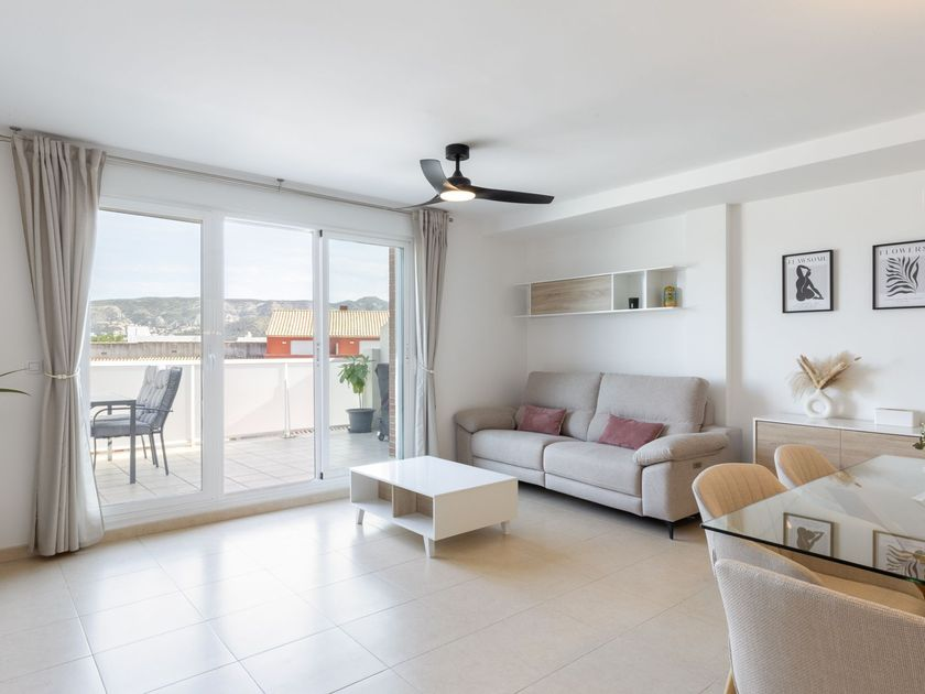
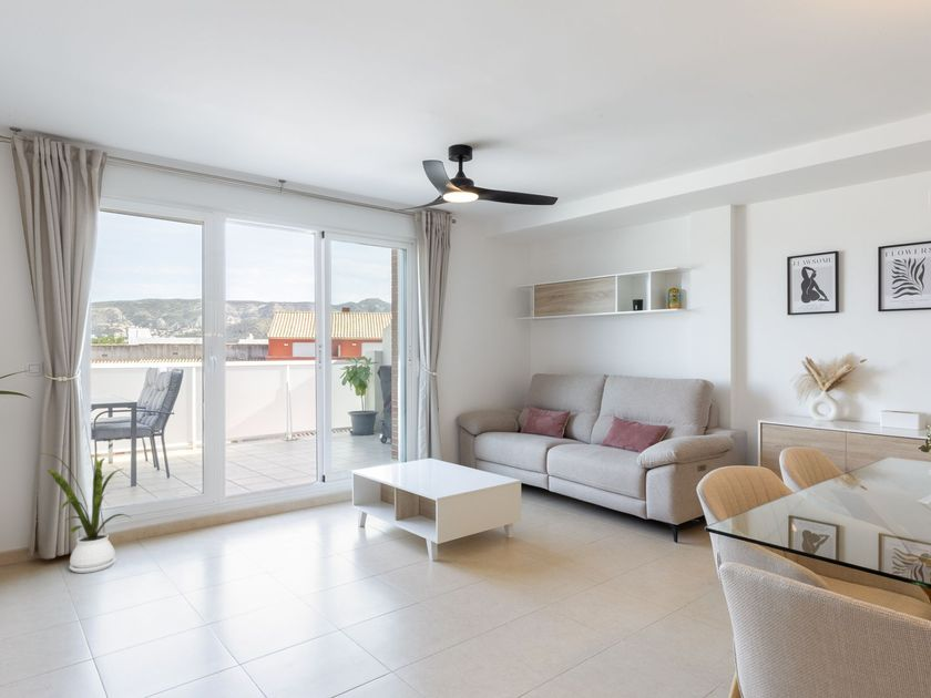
+ house plant (86, 507)
